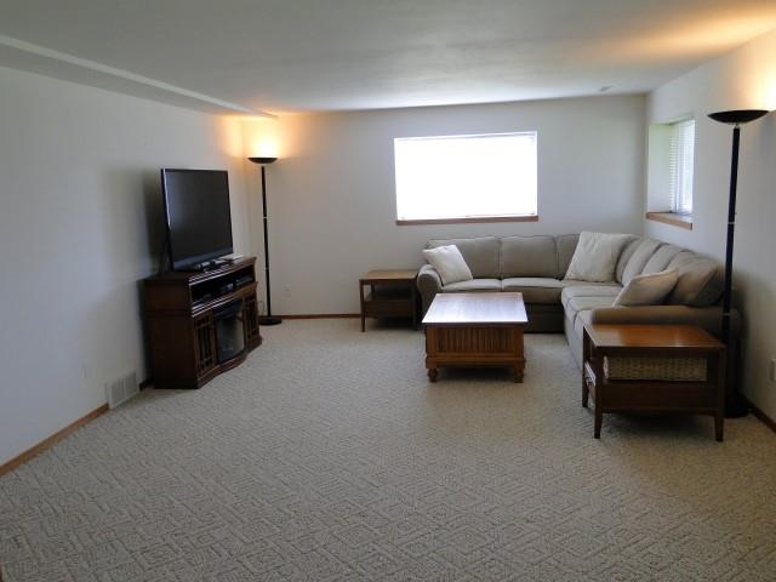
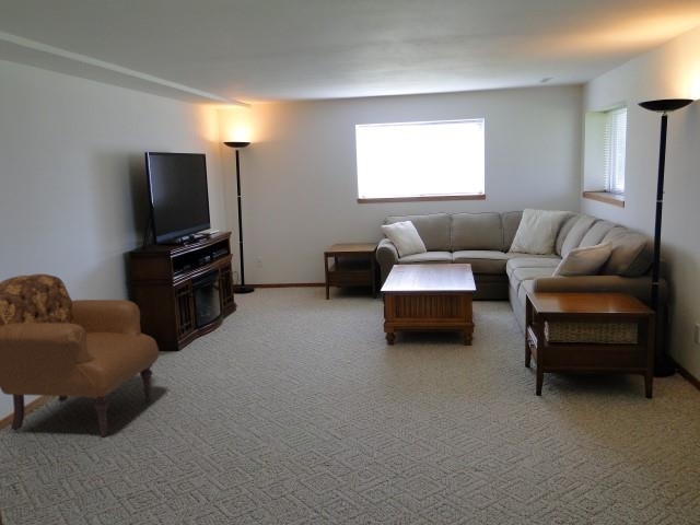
+ armchair (77, 347)
